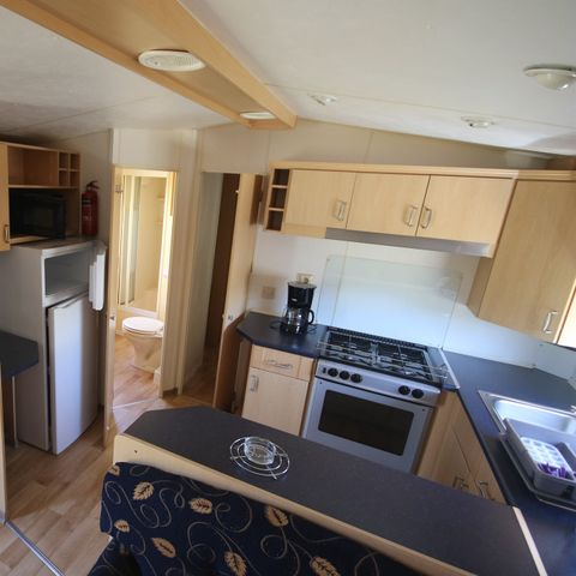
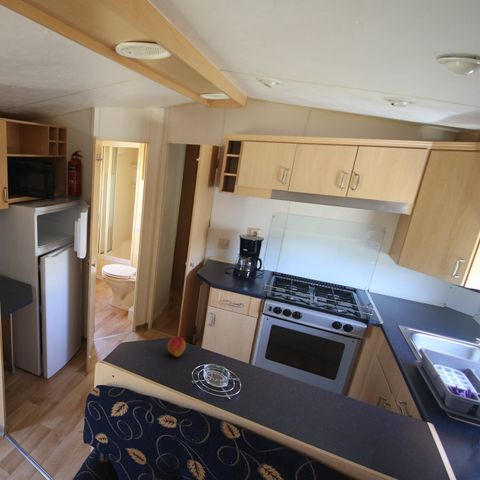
+ peach (176, 345)
